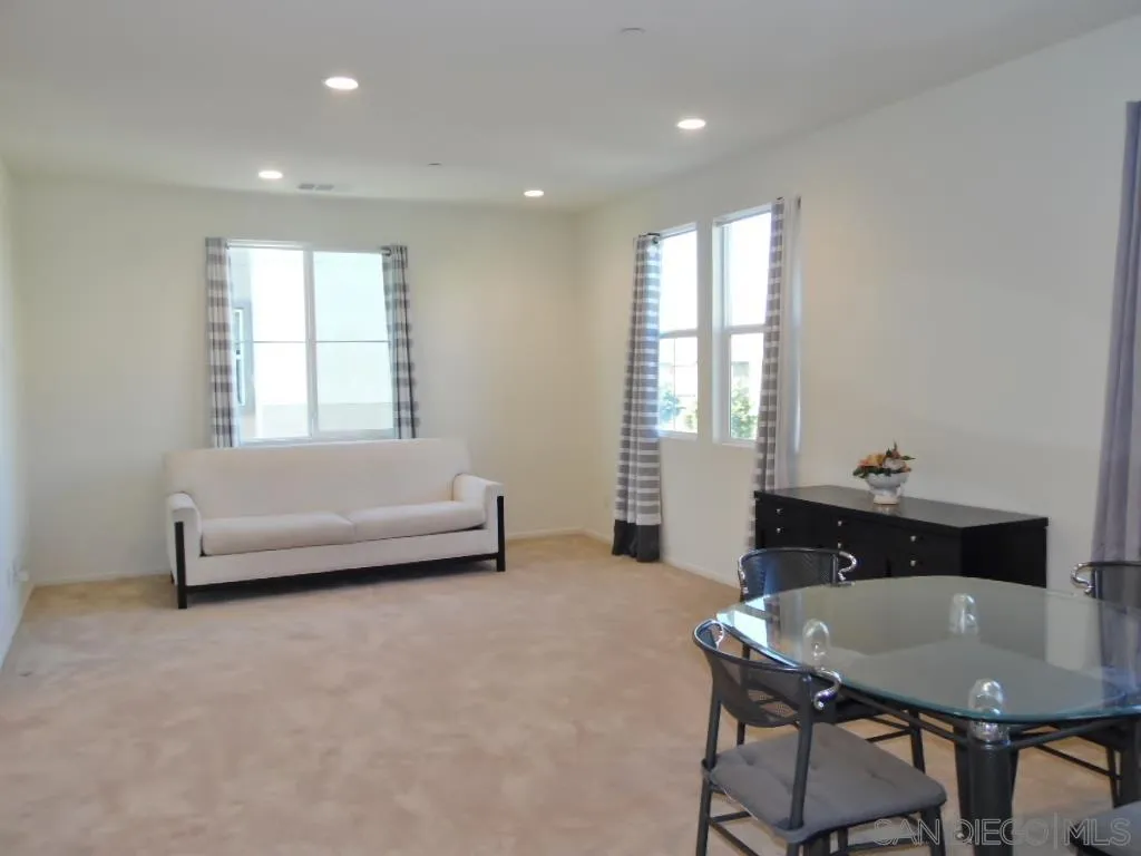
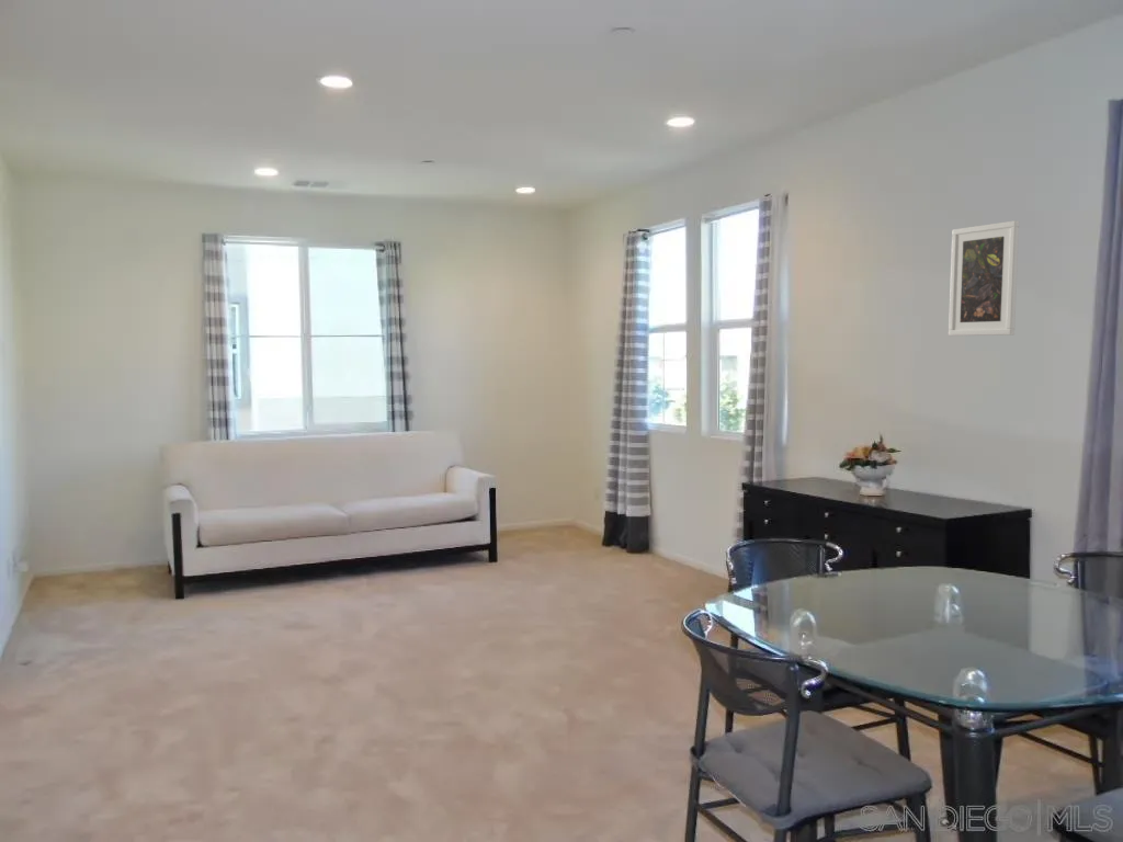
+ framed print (982, 280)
